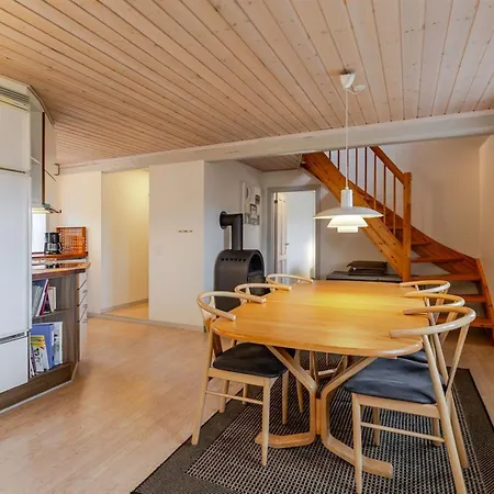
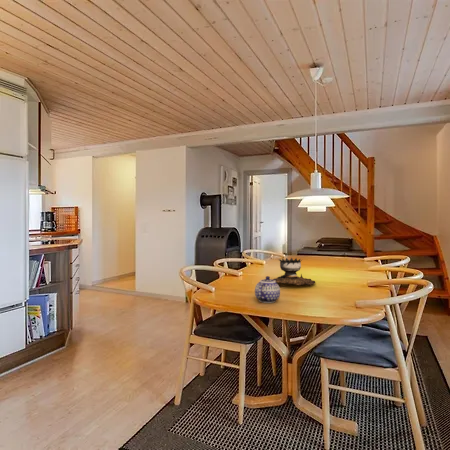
+ teapot (267, 288)
+ brazier (290, 271)
